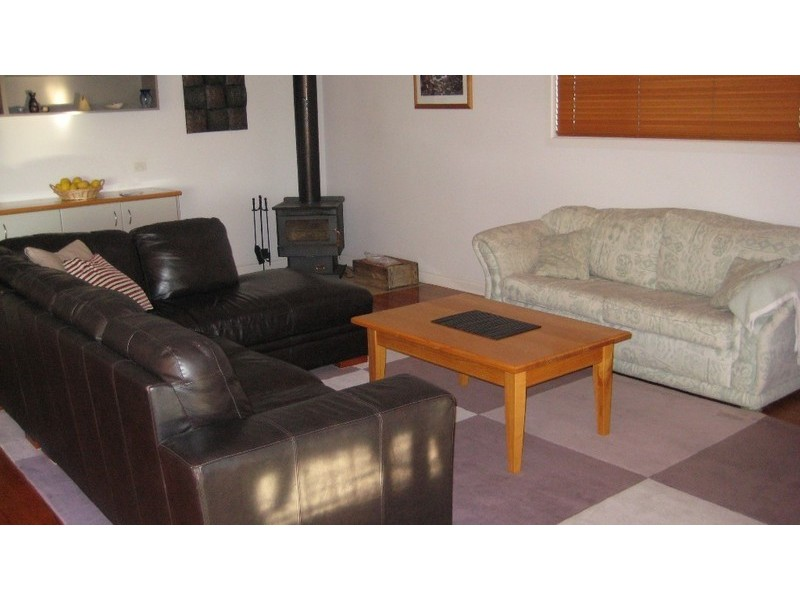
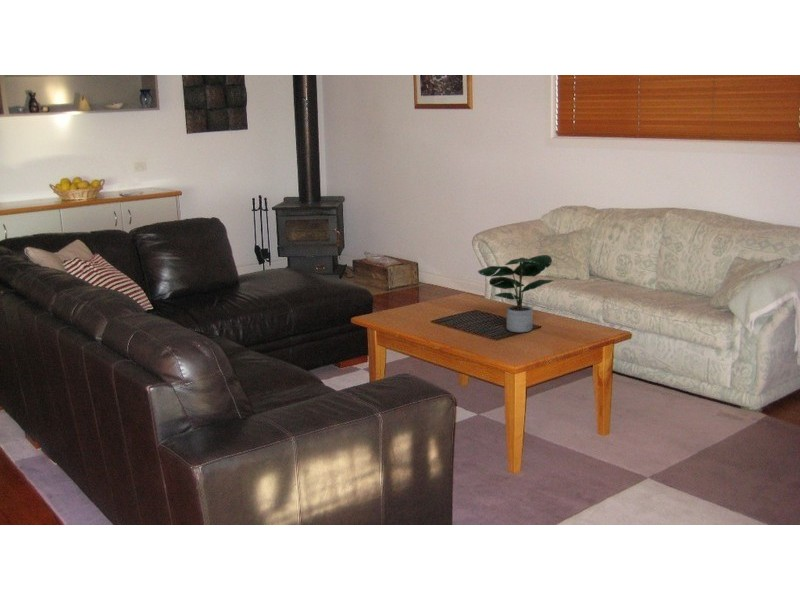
+ potted plant (516, 292)
